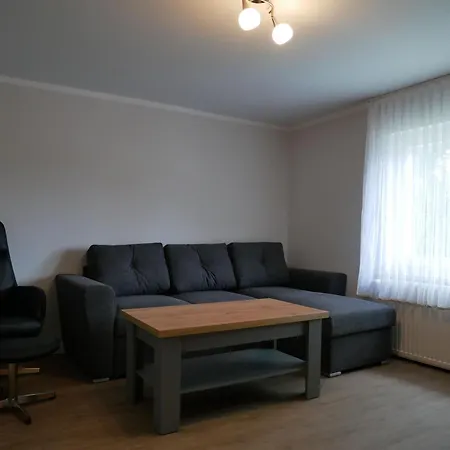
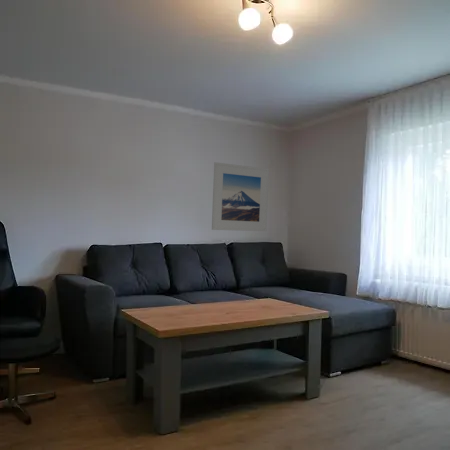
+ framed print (241, 198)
